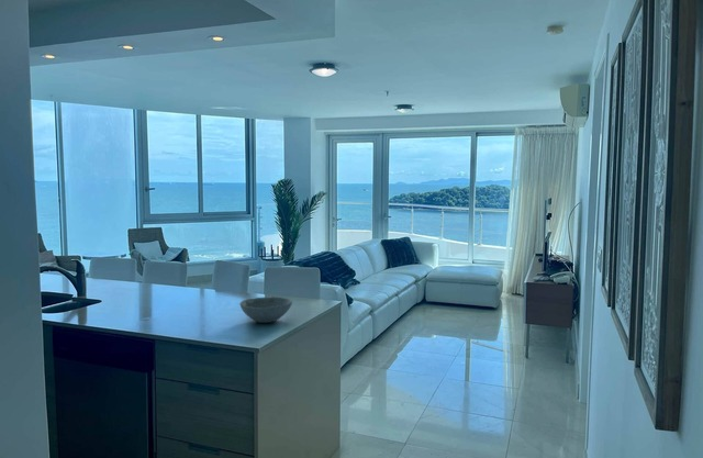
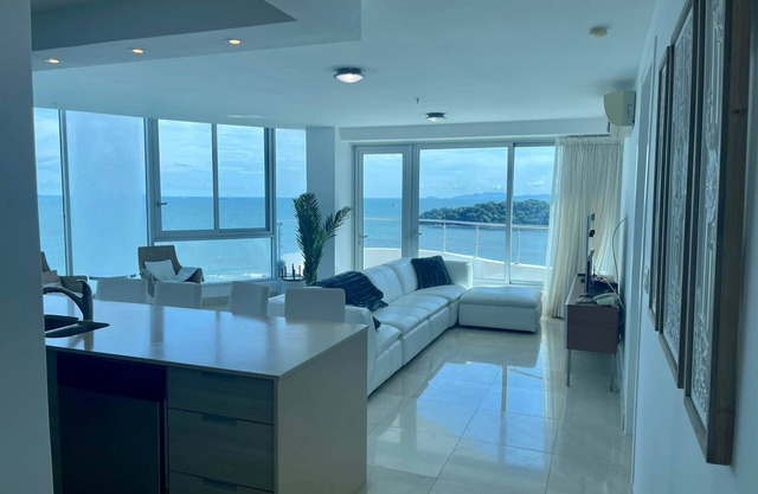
- bowl (266, 311)
